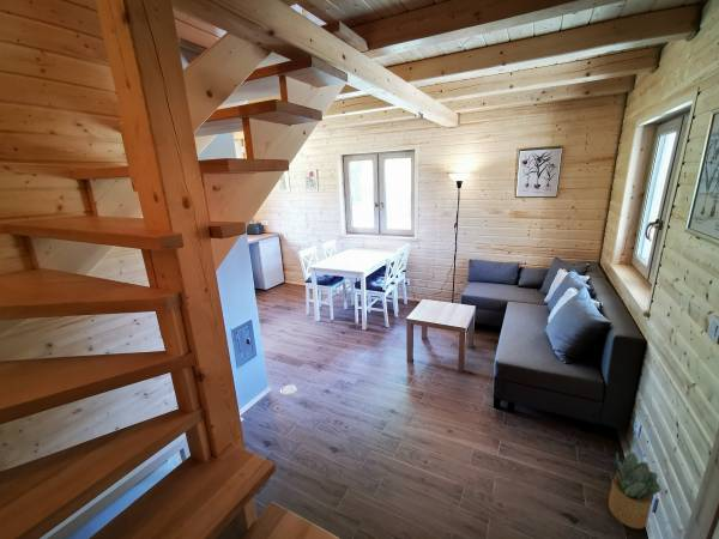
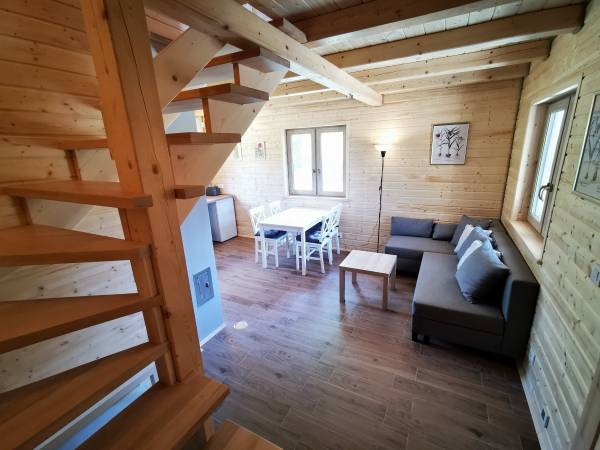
- potted plant (632, 487)
